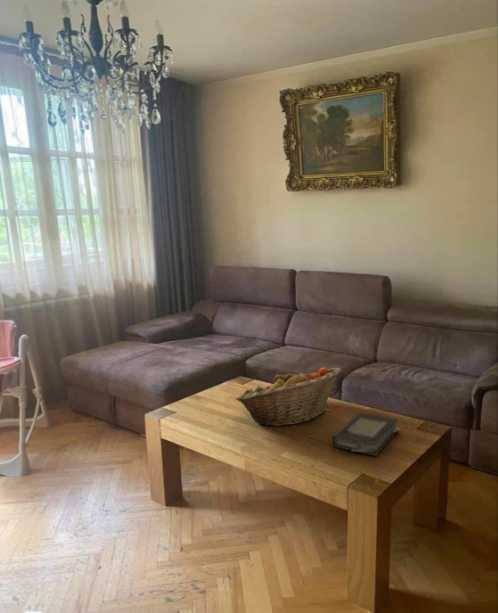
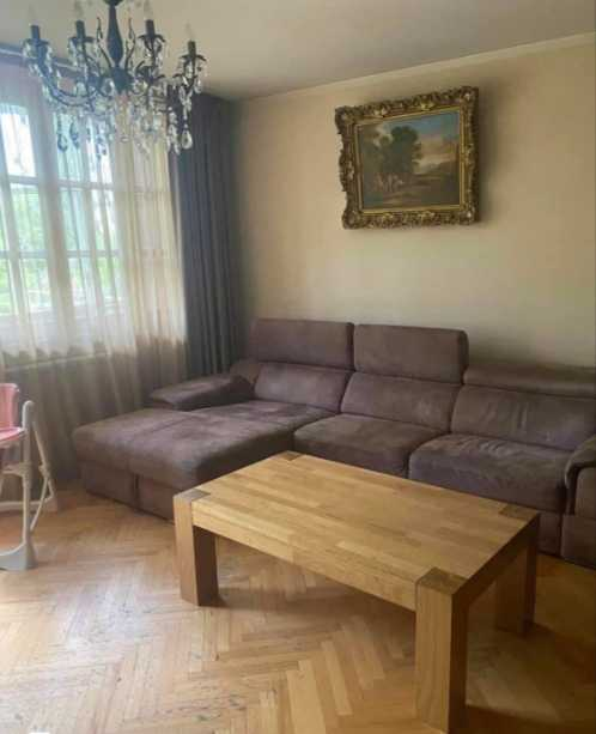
- book (368, 433)
- fruit basket (290, 392)
